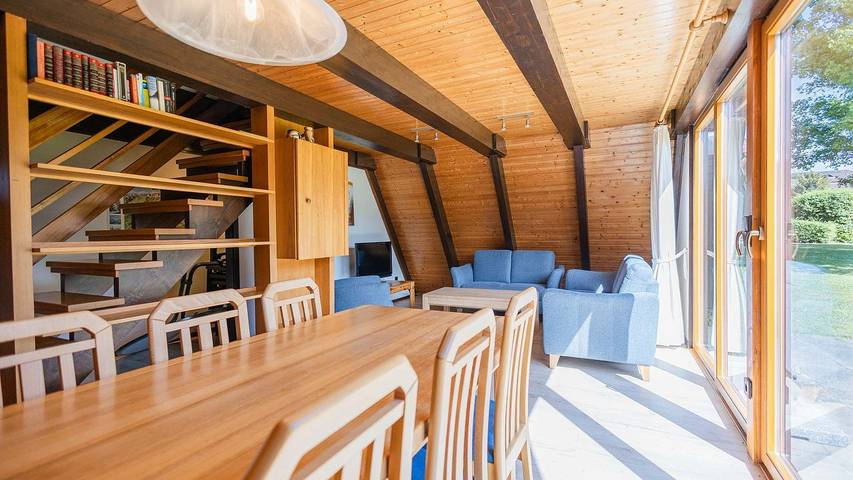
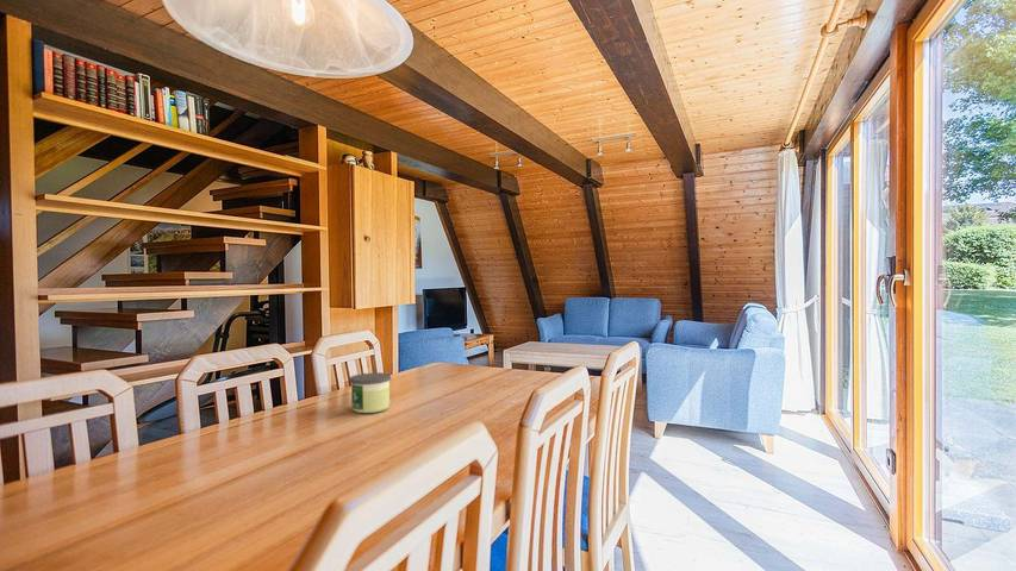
+ candle (370, 393)
